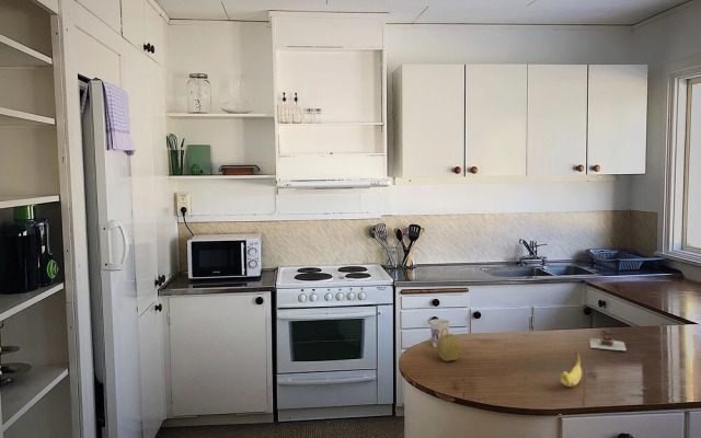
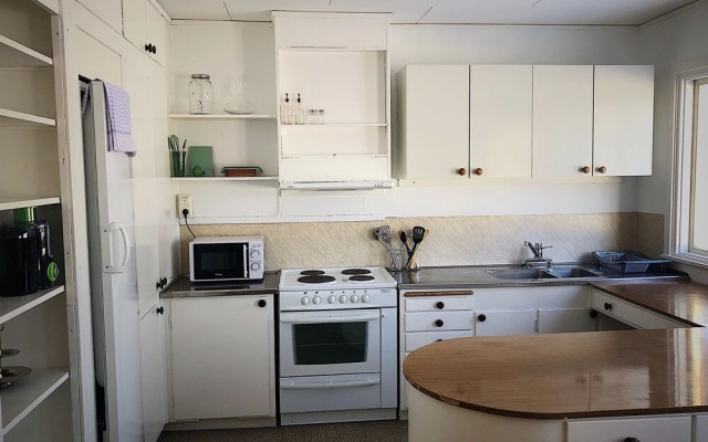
- fruit (448, 347)
- cup (439, 333)
- teapot (607, 336)
- banana (571, 373)
